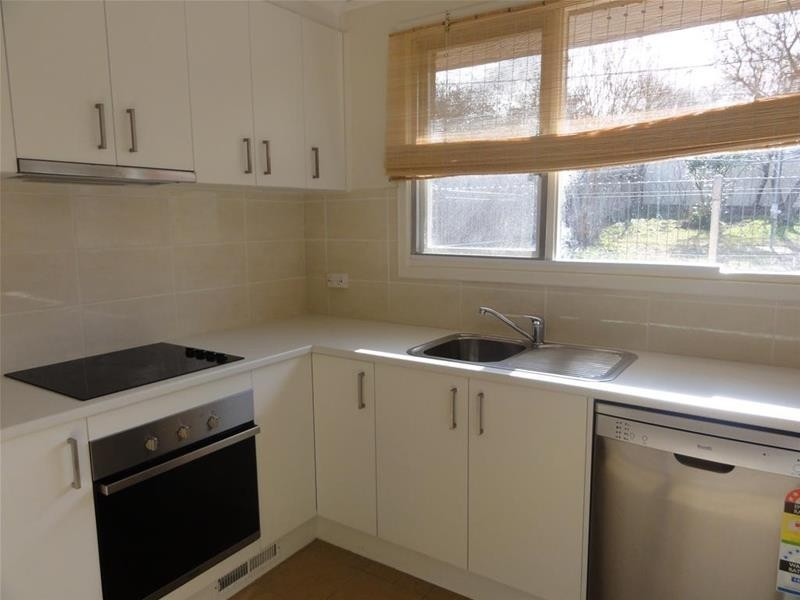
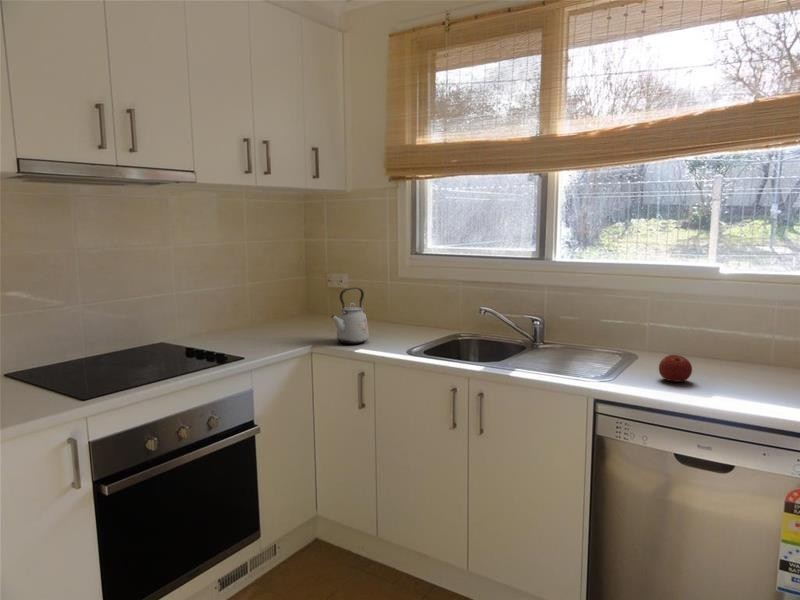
+ apple (675, 367)
+ kettle (347, 316)
